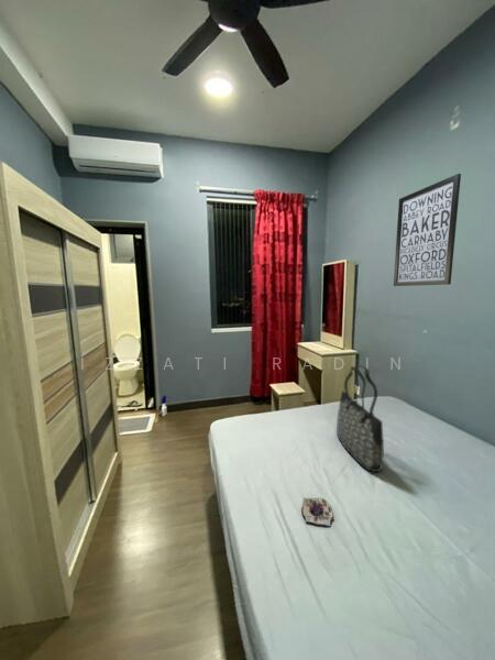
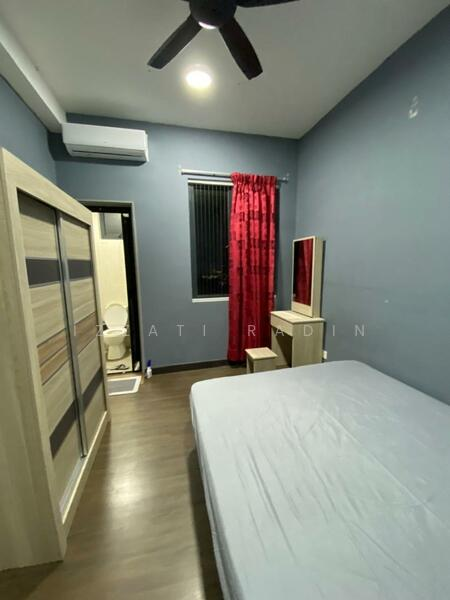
- wall art (422, 238)
- teddy bear (310, 514)
- tote bag (358, 409)
